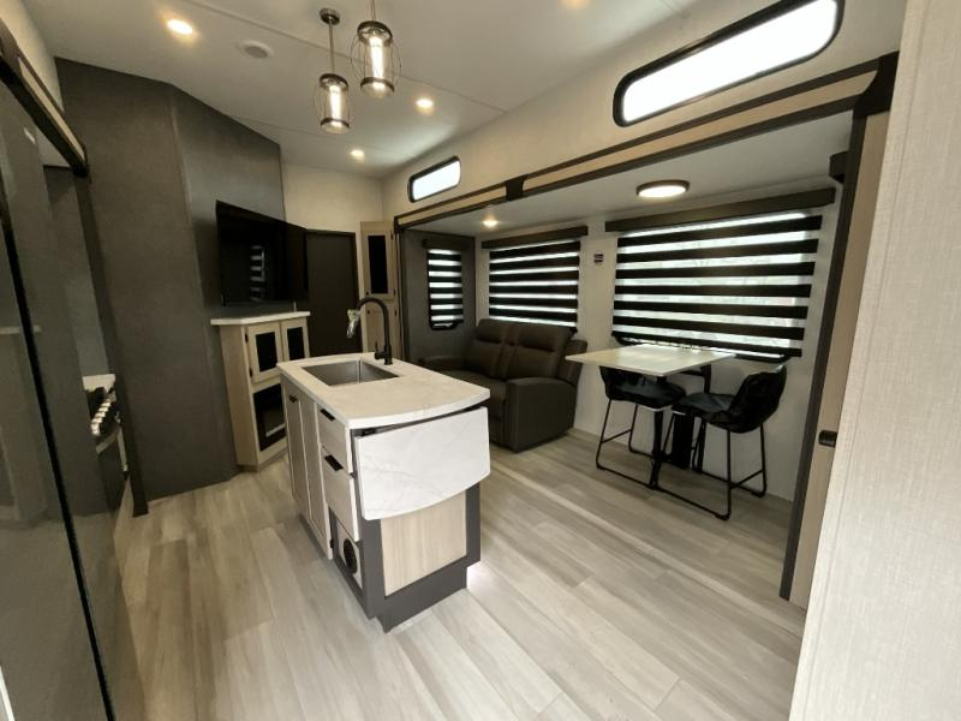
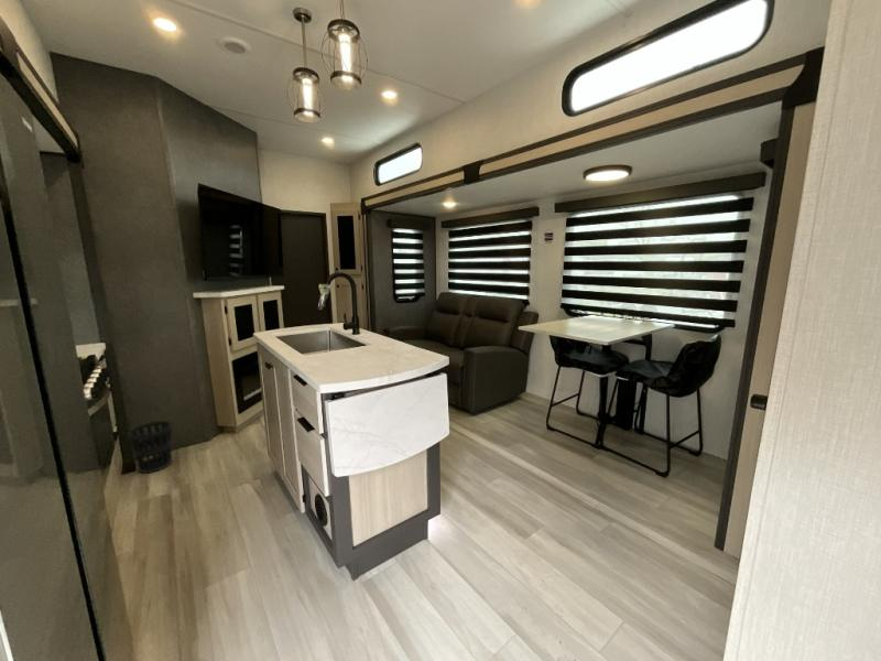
+ wastebasket (152, 446)
